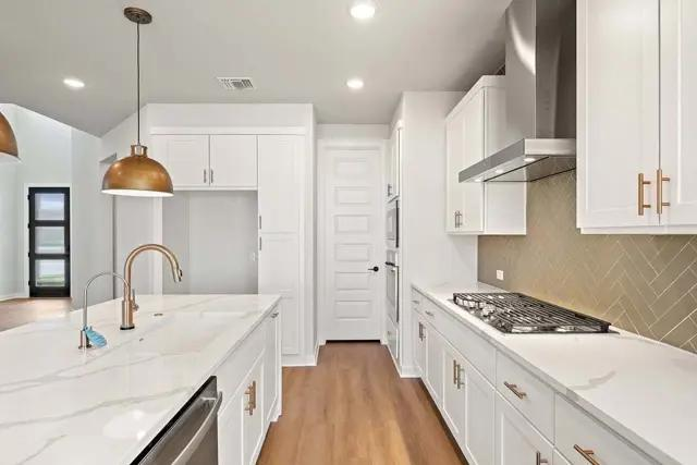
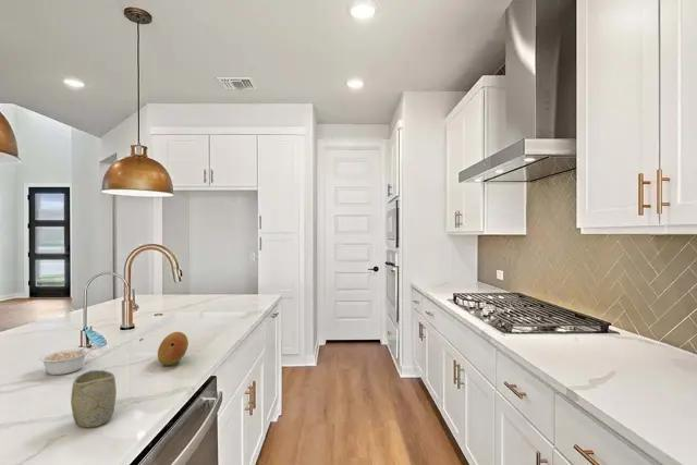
+ cup (94, 397)
+ fruit (173, 346)
+ legume (65, 359)
